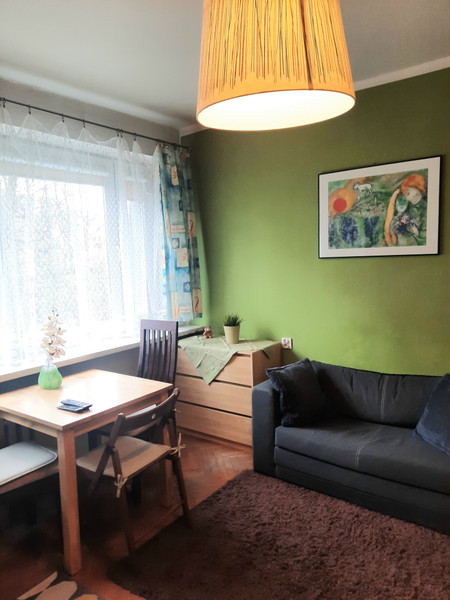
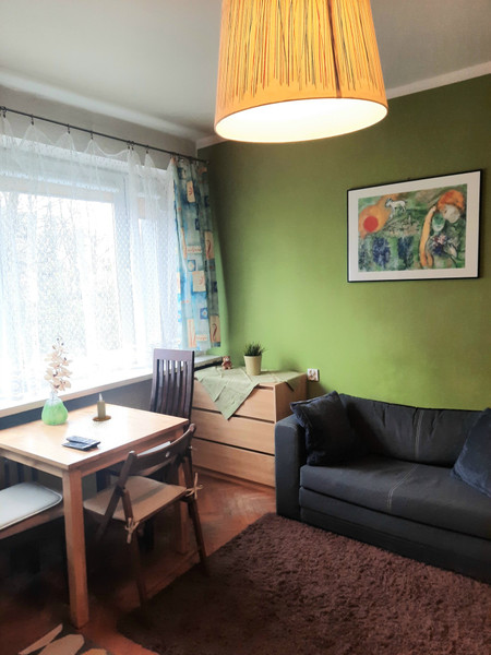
+ candle (100, 405)
